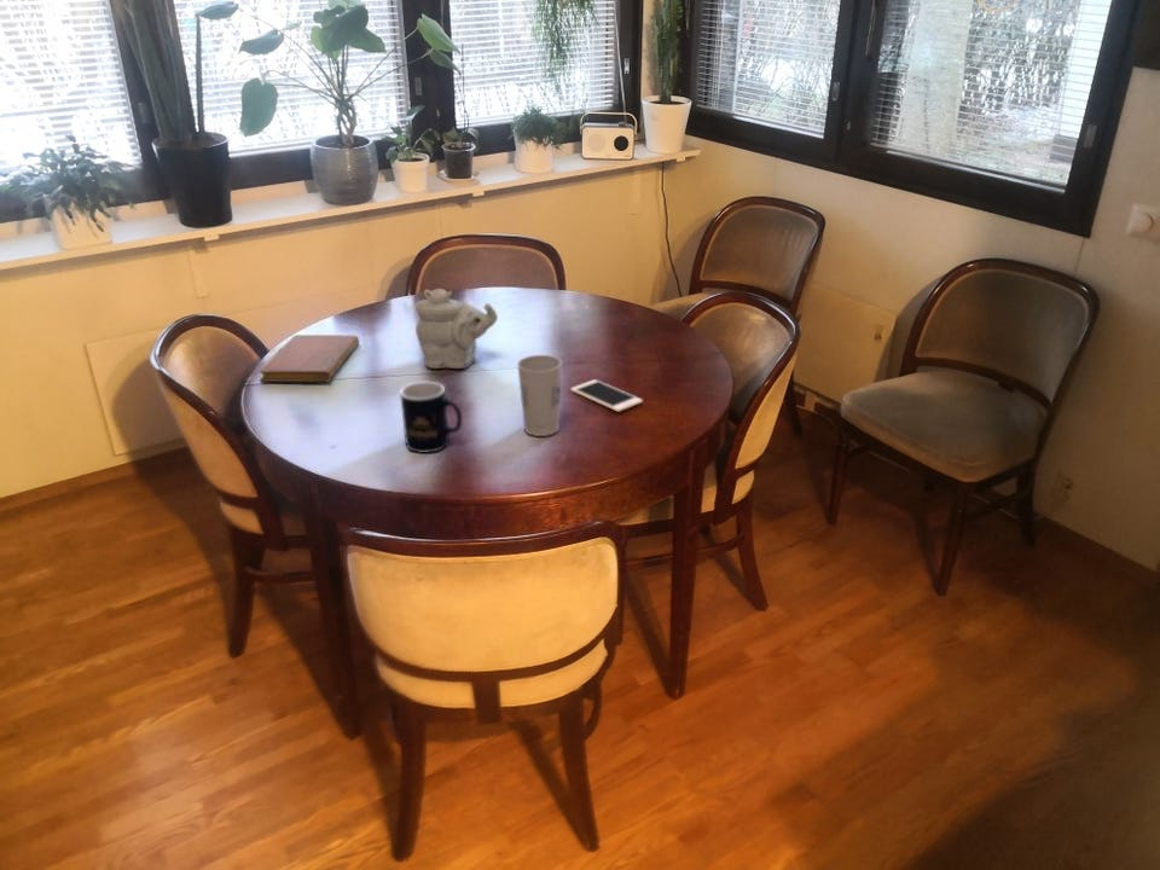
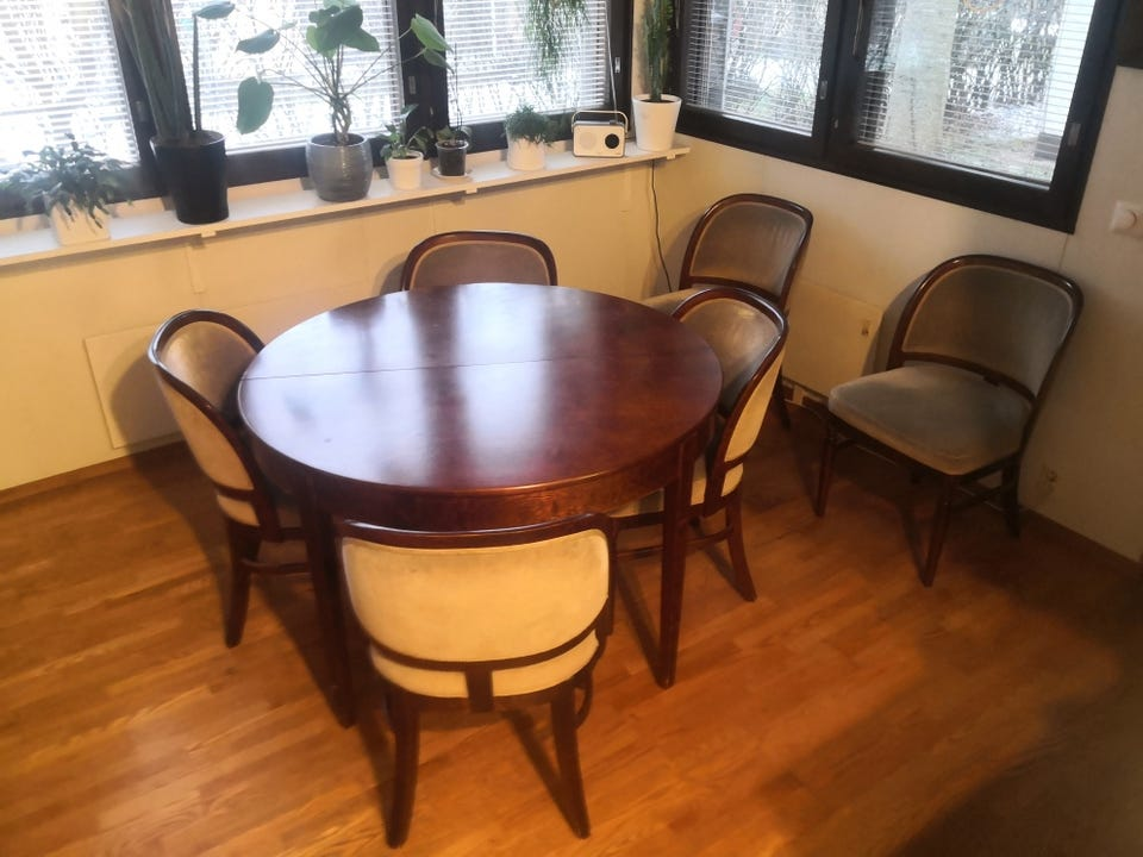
- cell phone (605, 395)
- teapot (456, 326)
- notebook (311, 356)
- cup (540, 396)
- mug (433, 416)
